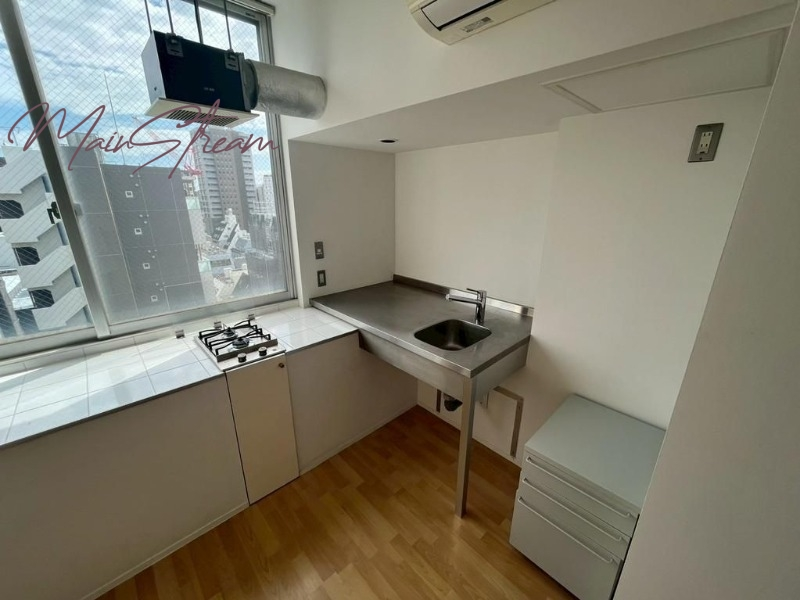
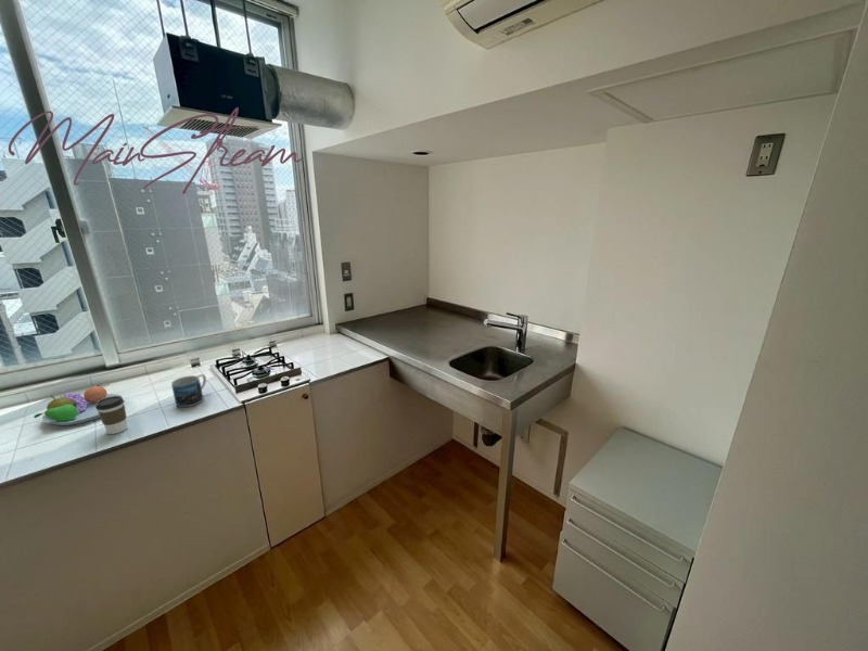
+ coffee cup (113, 414)
+ mug (192, 388)
+ fruit bowl (79, 403)
